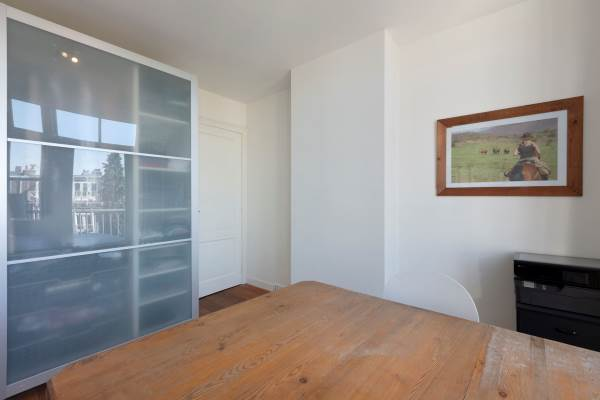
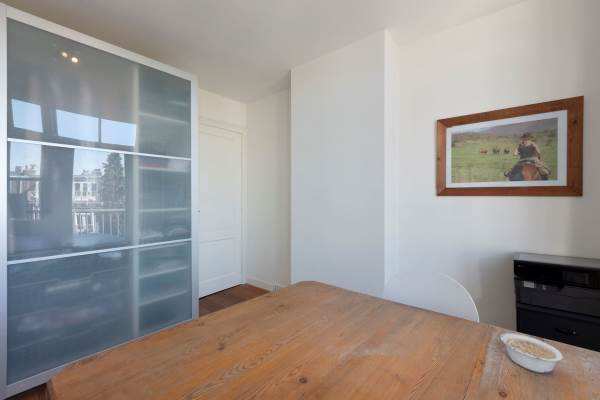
+ legume (531, 353)
